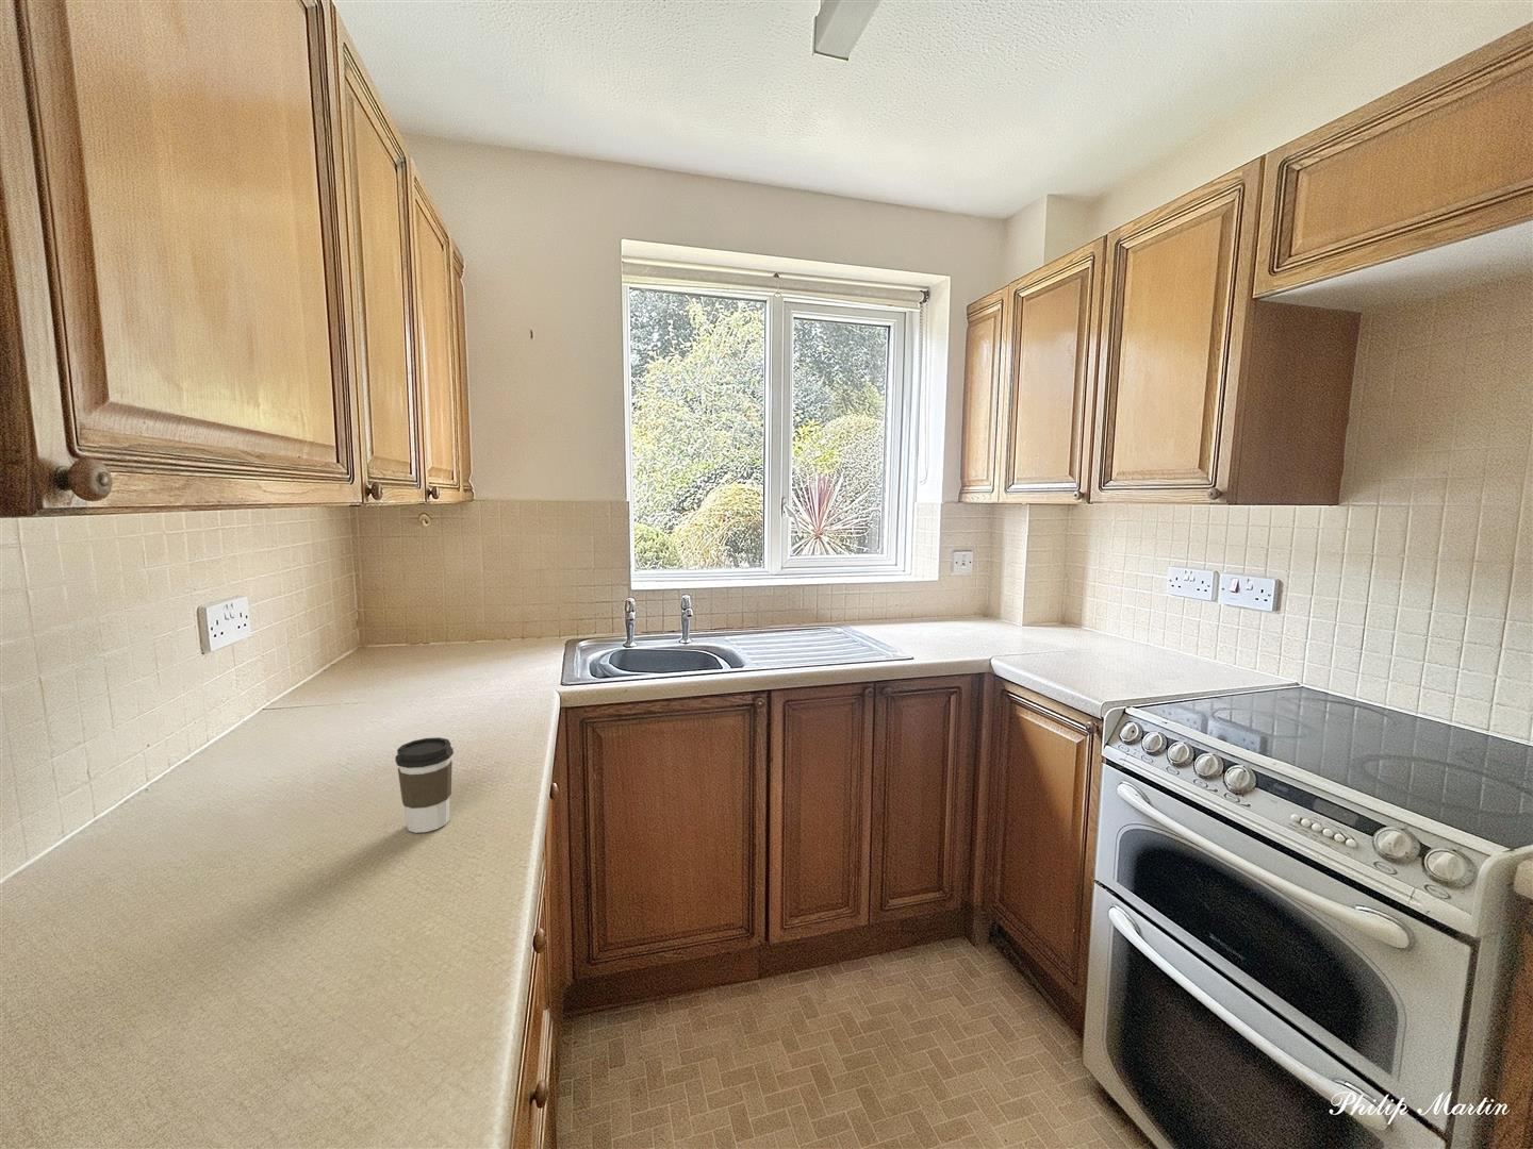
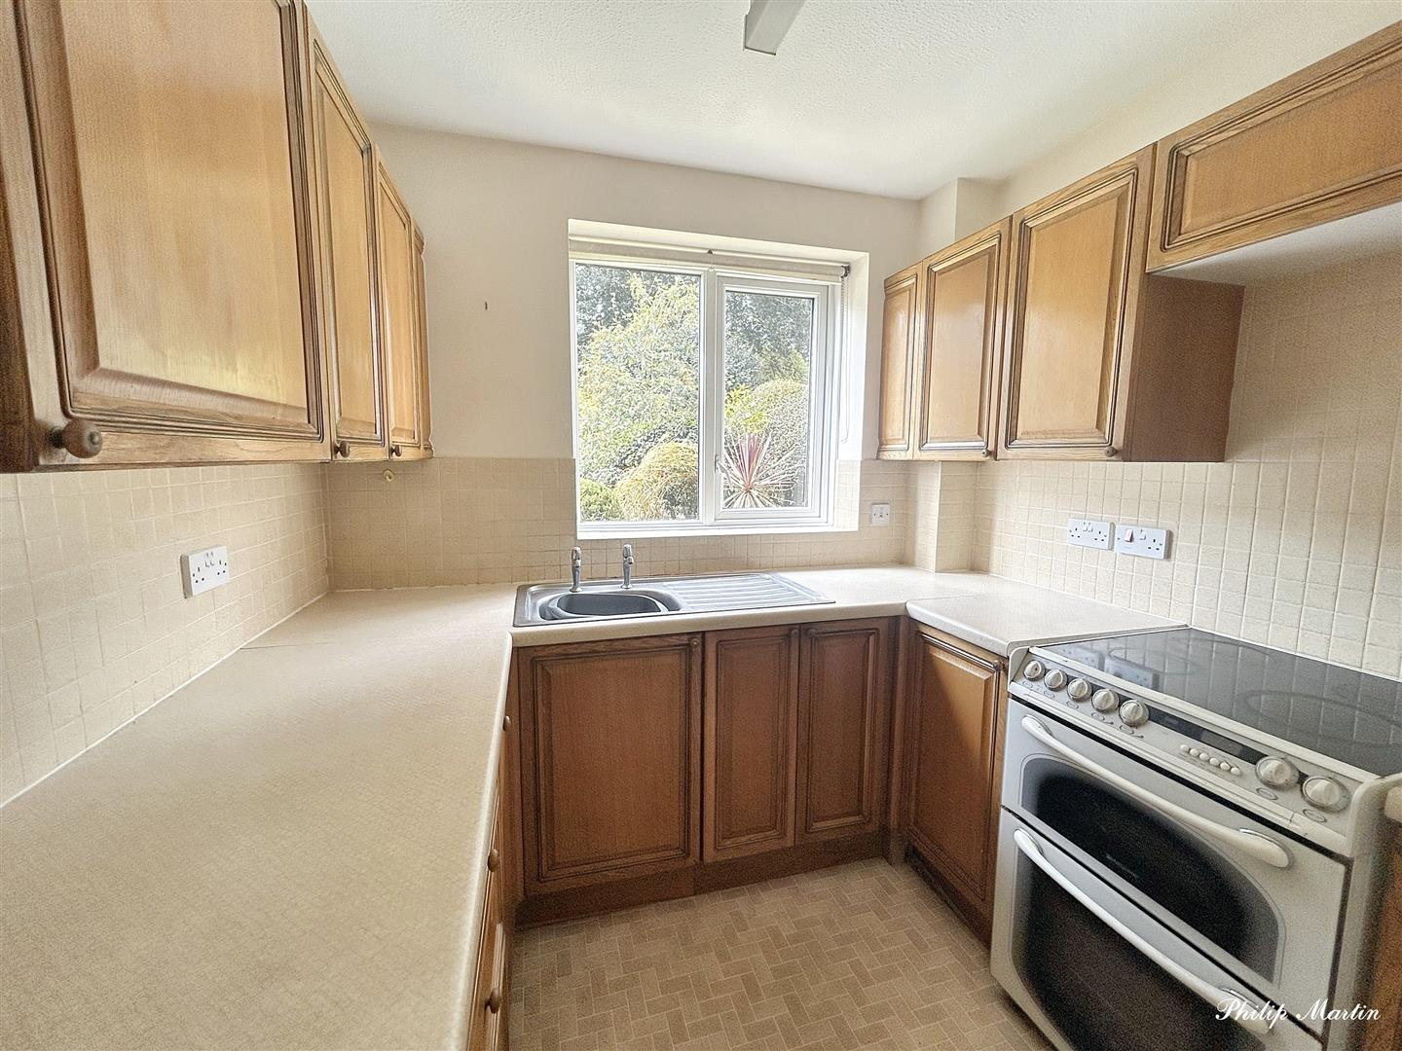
- coffee cup (426, 785)
